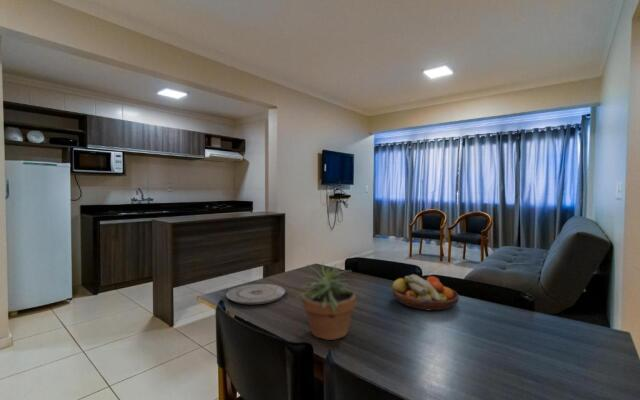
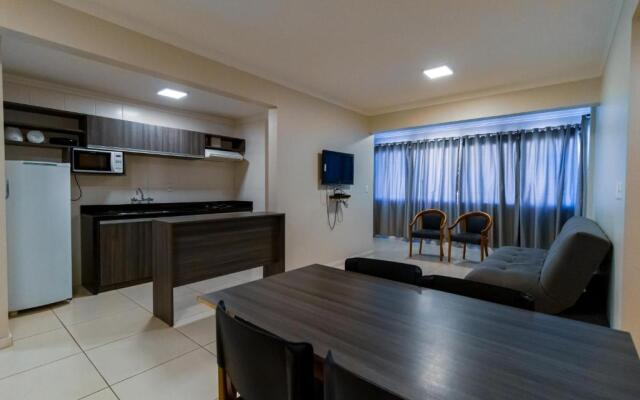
- fruit bowl (424, 288)
- plate (256, 293)
- potted plant (328, 296)
